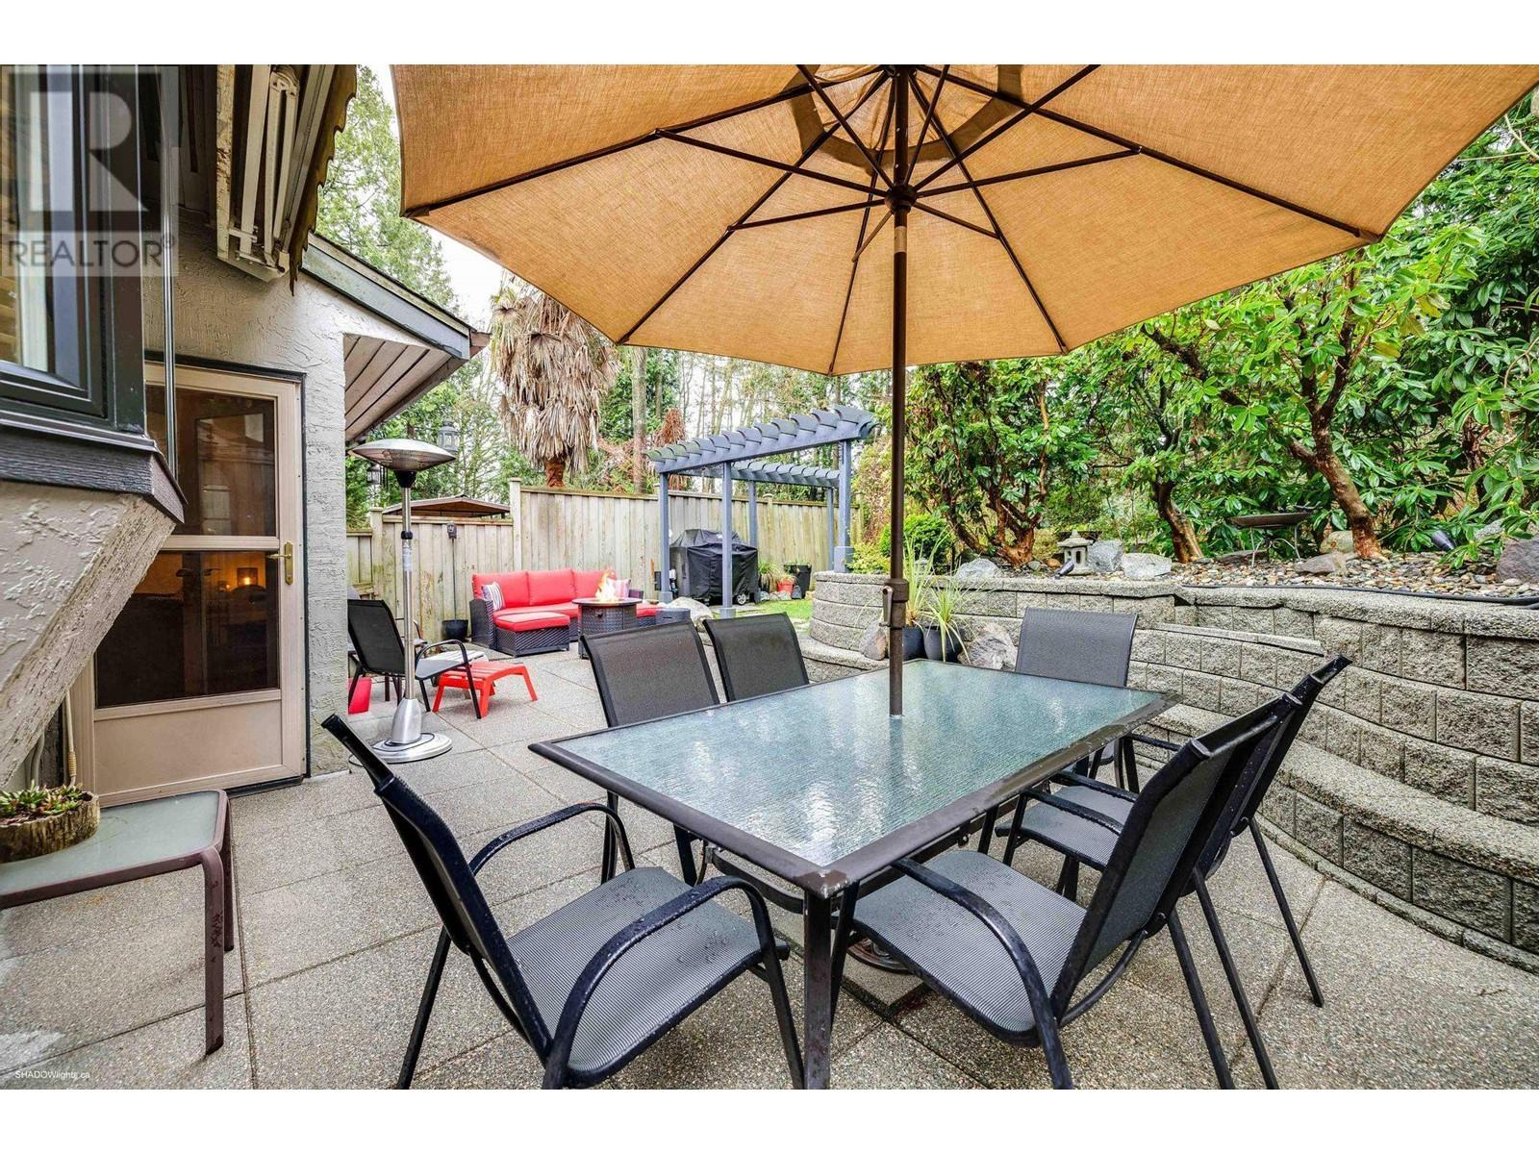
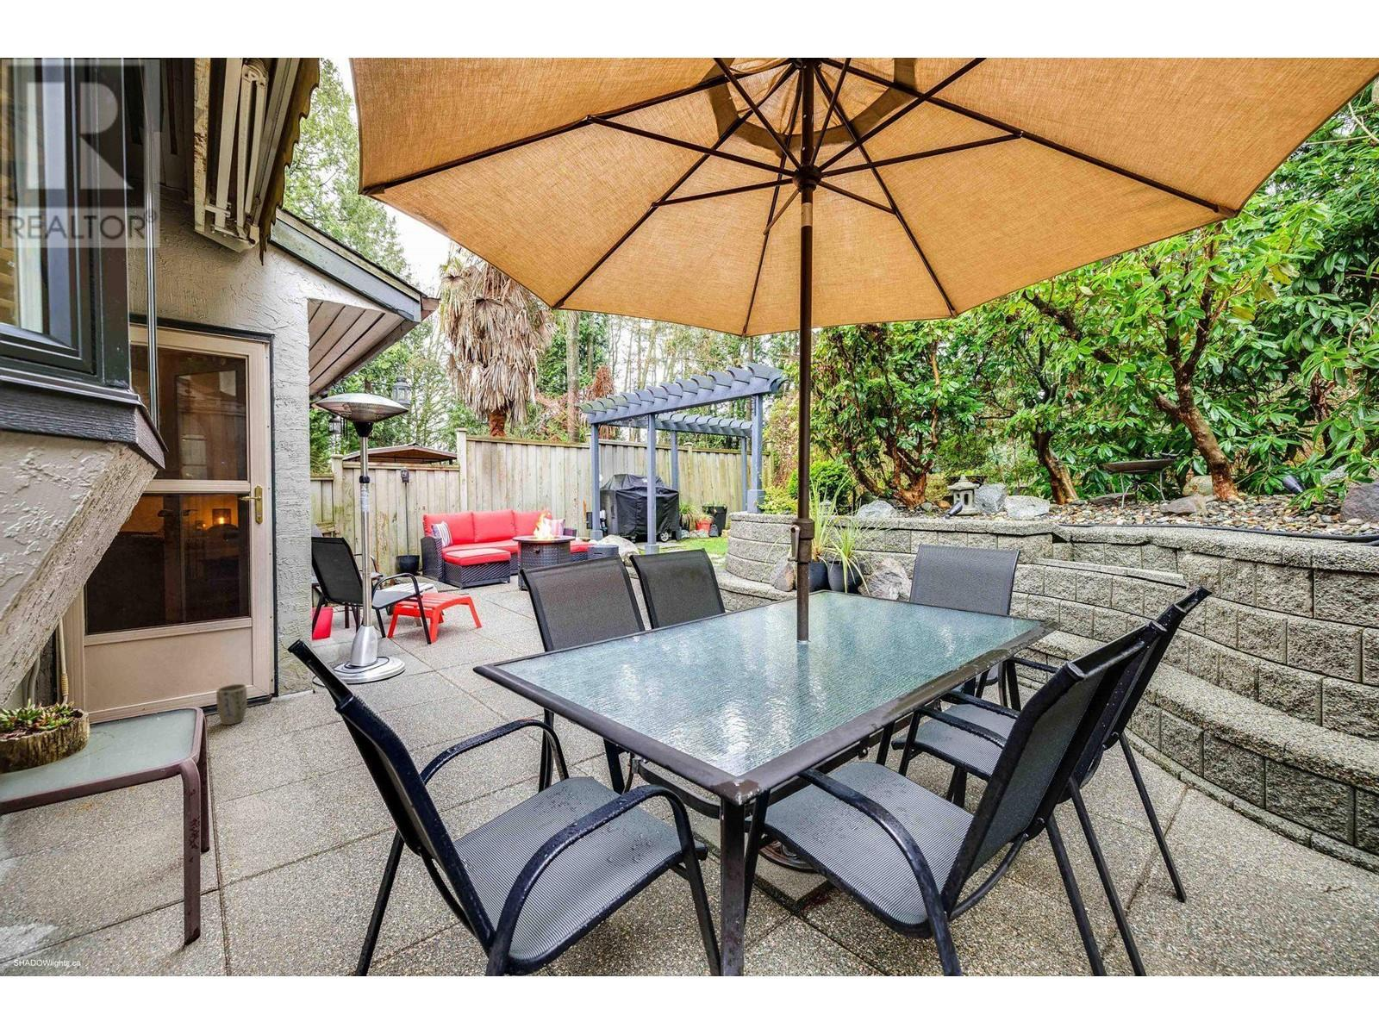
+ plant pot (232, 704)
